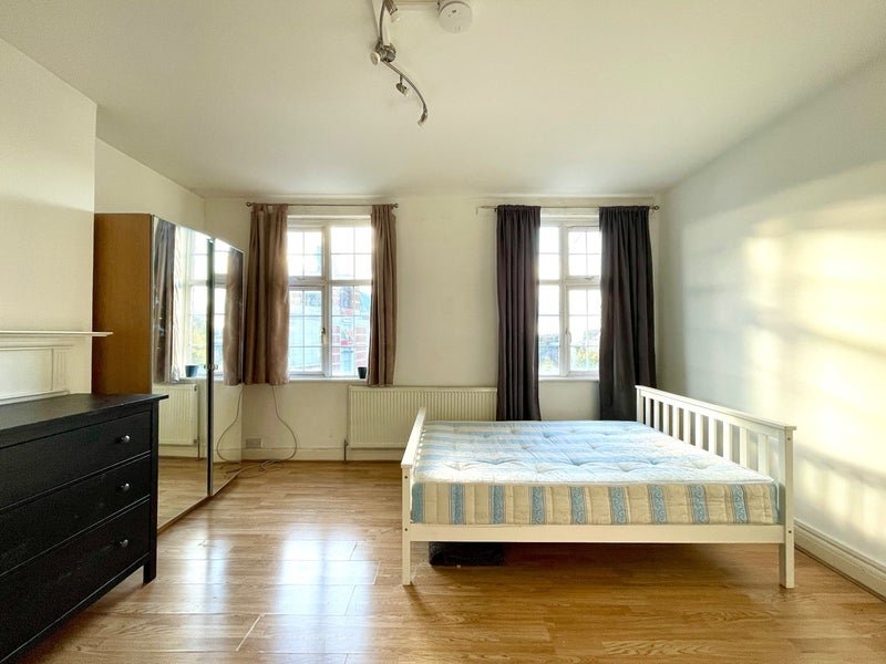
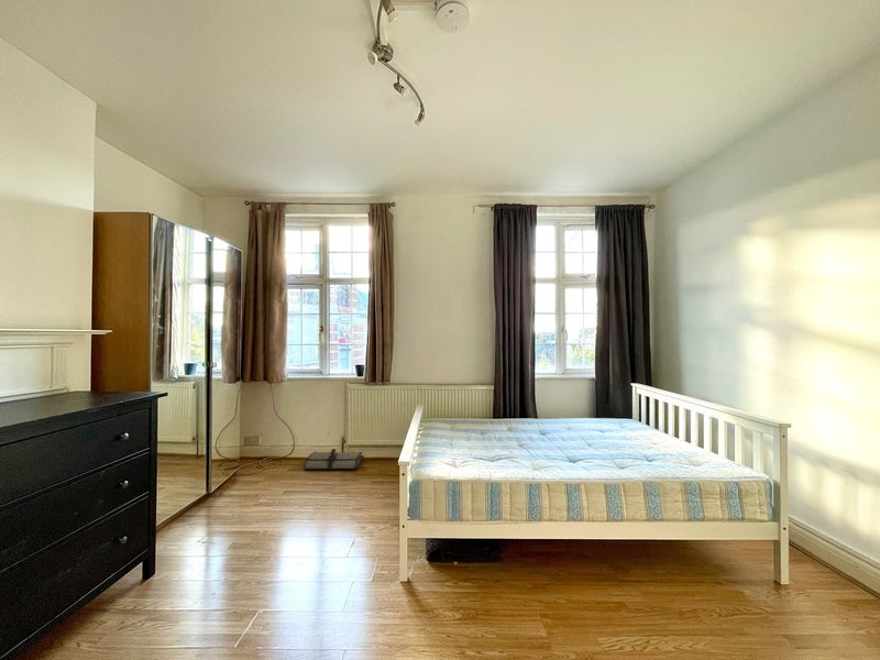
+ tool roll (334, 455)
